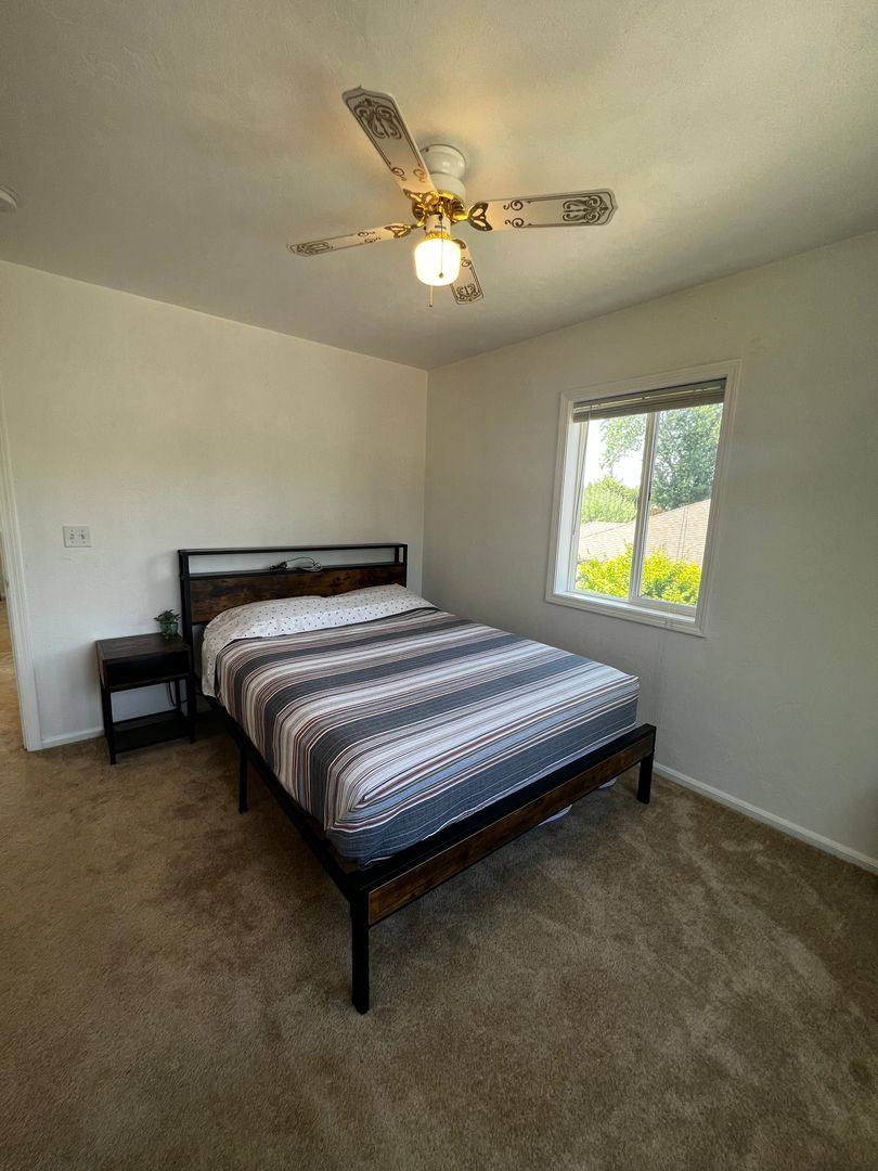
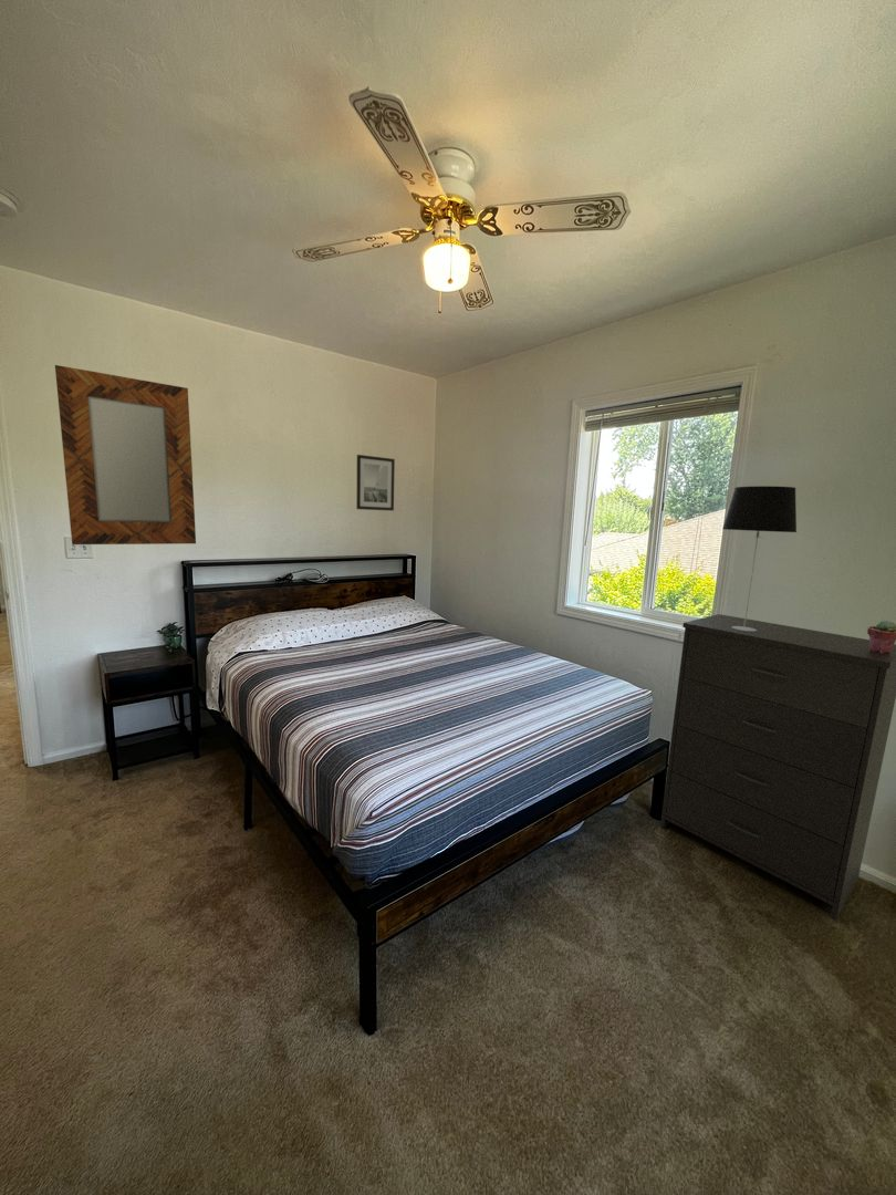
+ dresser (769, 746)
+ home mirror (132, 463)
+ potted succulent (883, 635)
+ table lamp (753, 559)
+ wall art (375, 484)
